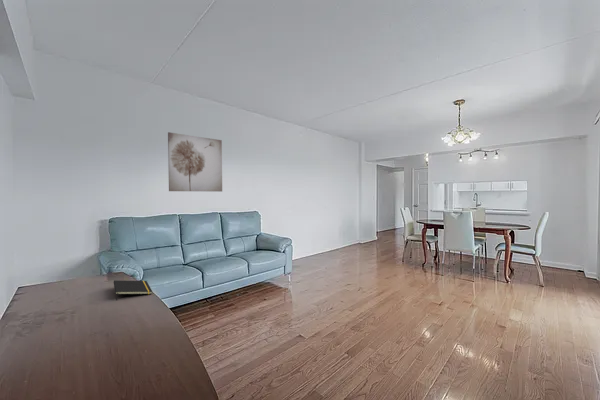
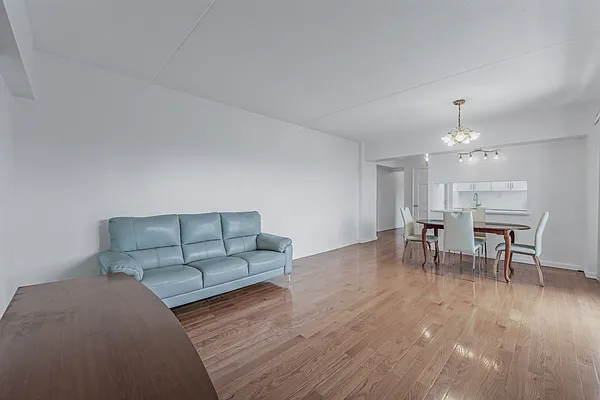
- wall art (197, 164)
- notepad (132, 286)
